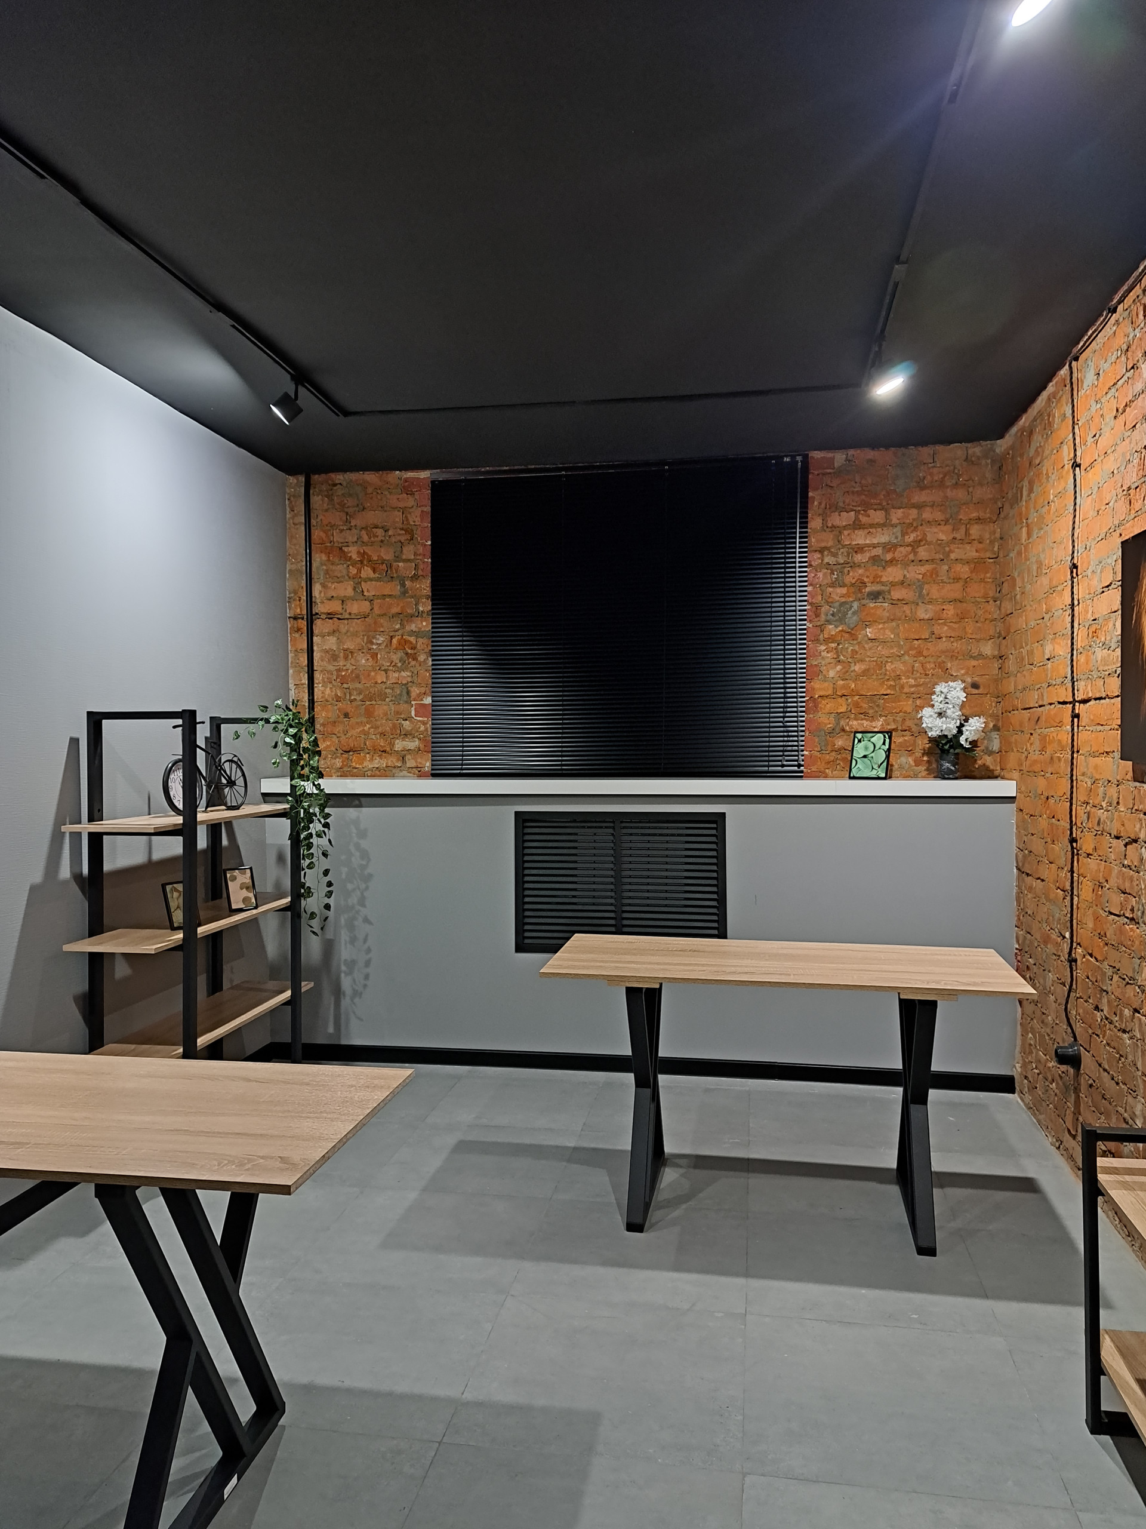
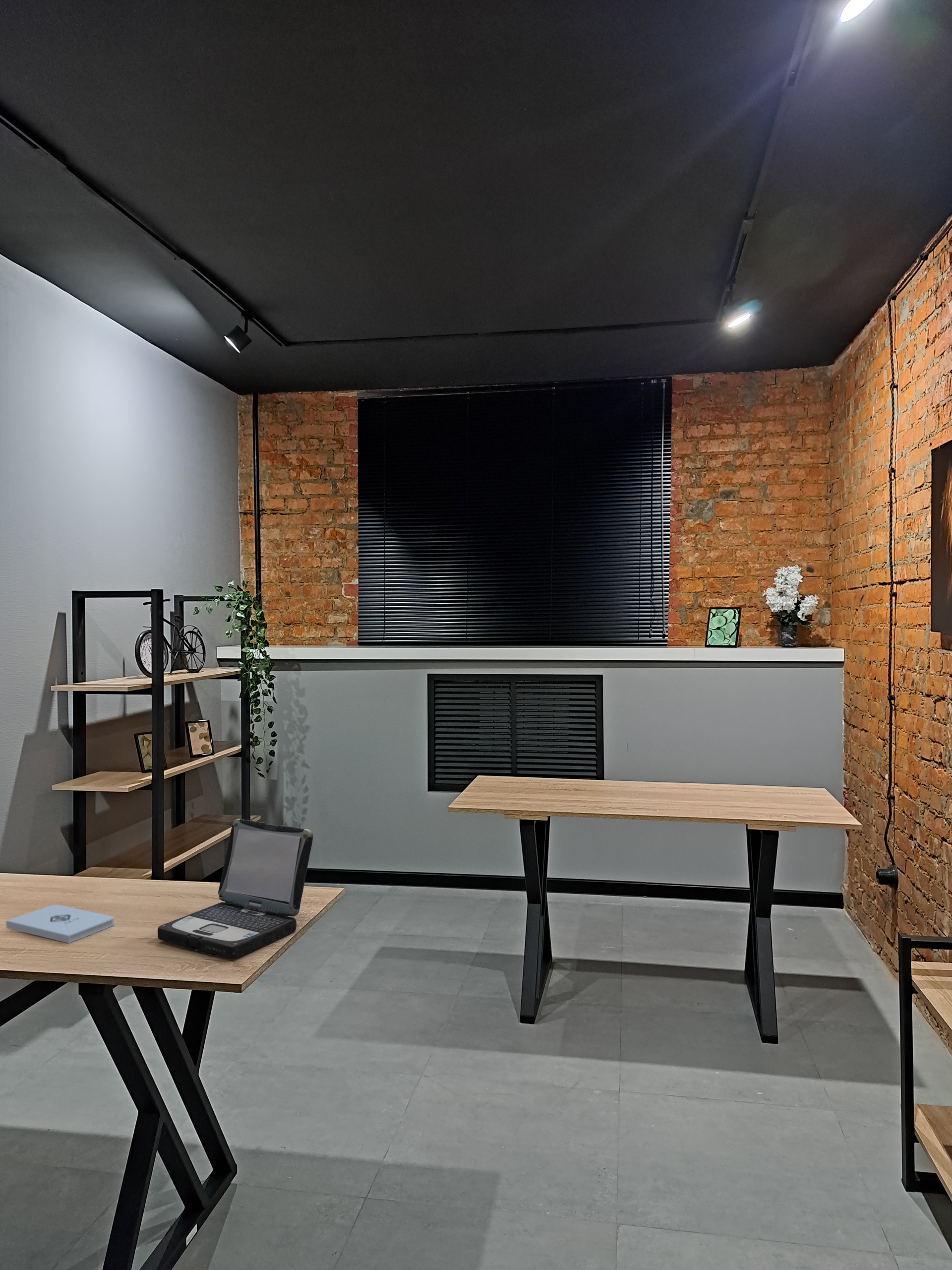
+ notepad (61, 922)
+ laptop (237, 882)
